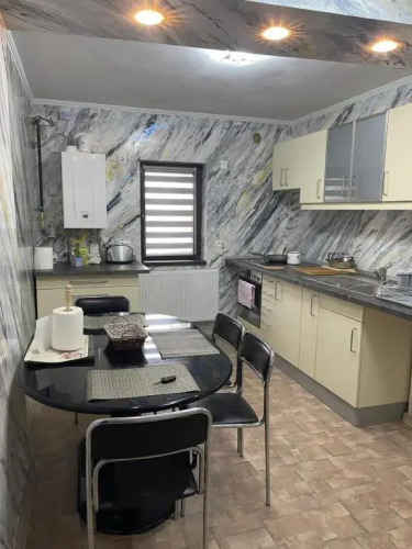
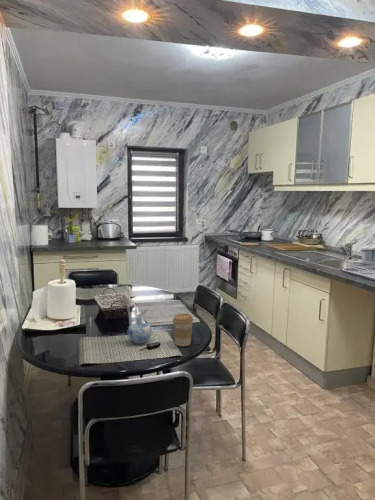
+ coffee cup (182, 329)
+ ceramic pitcher (139, 321)
